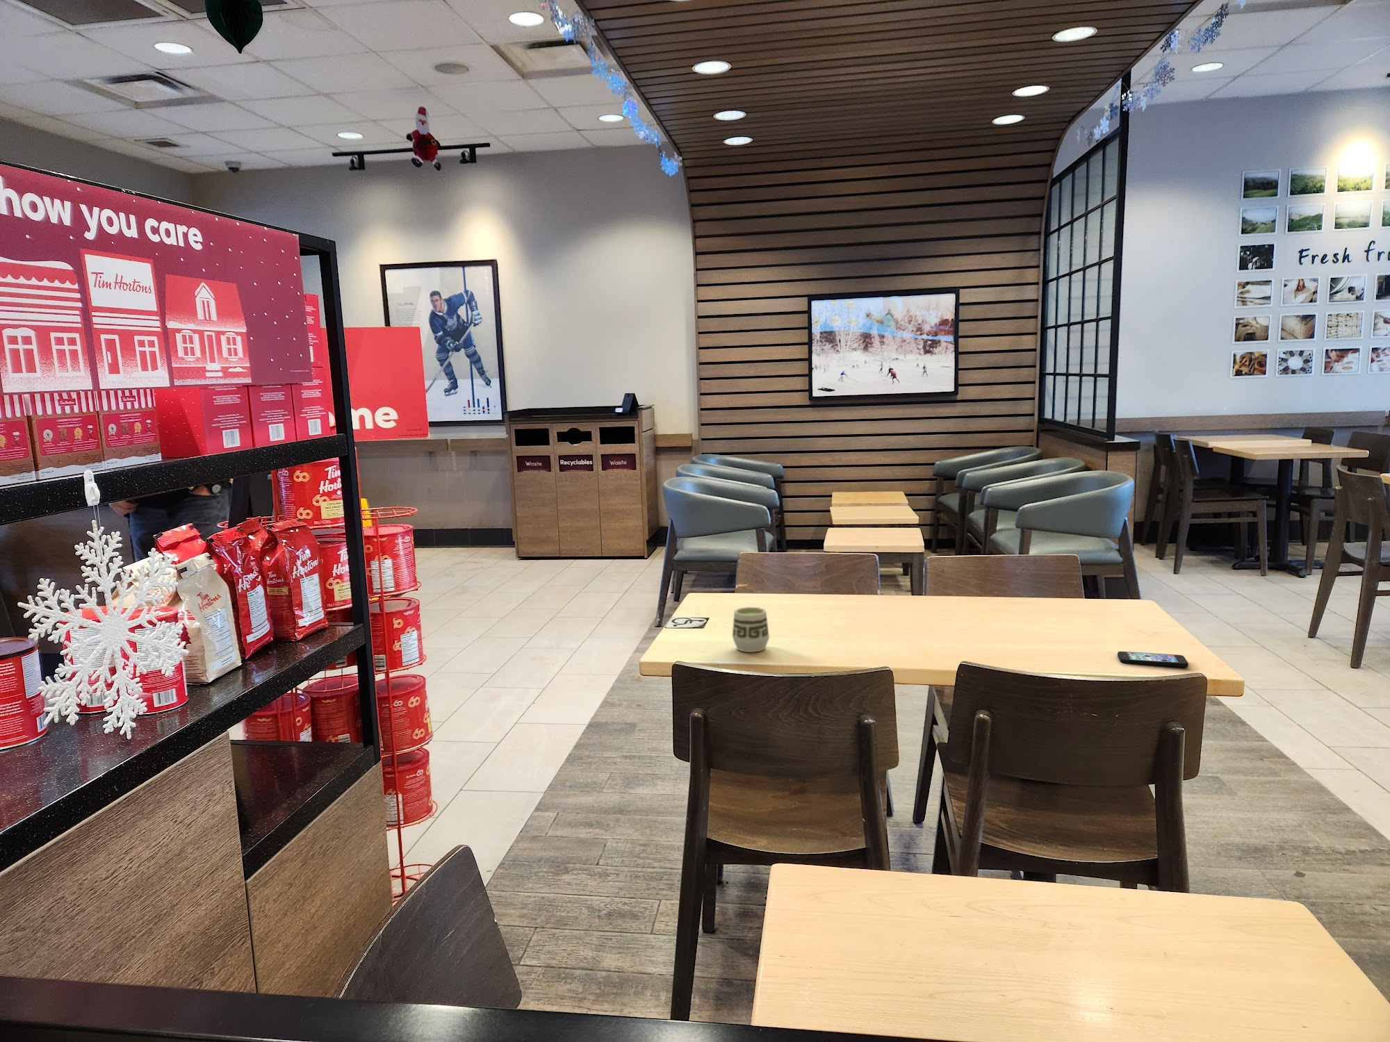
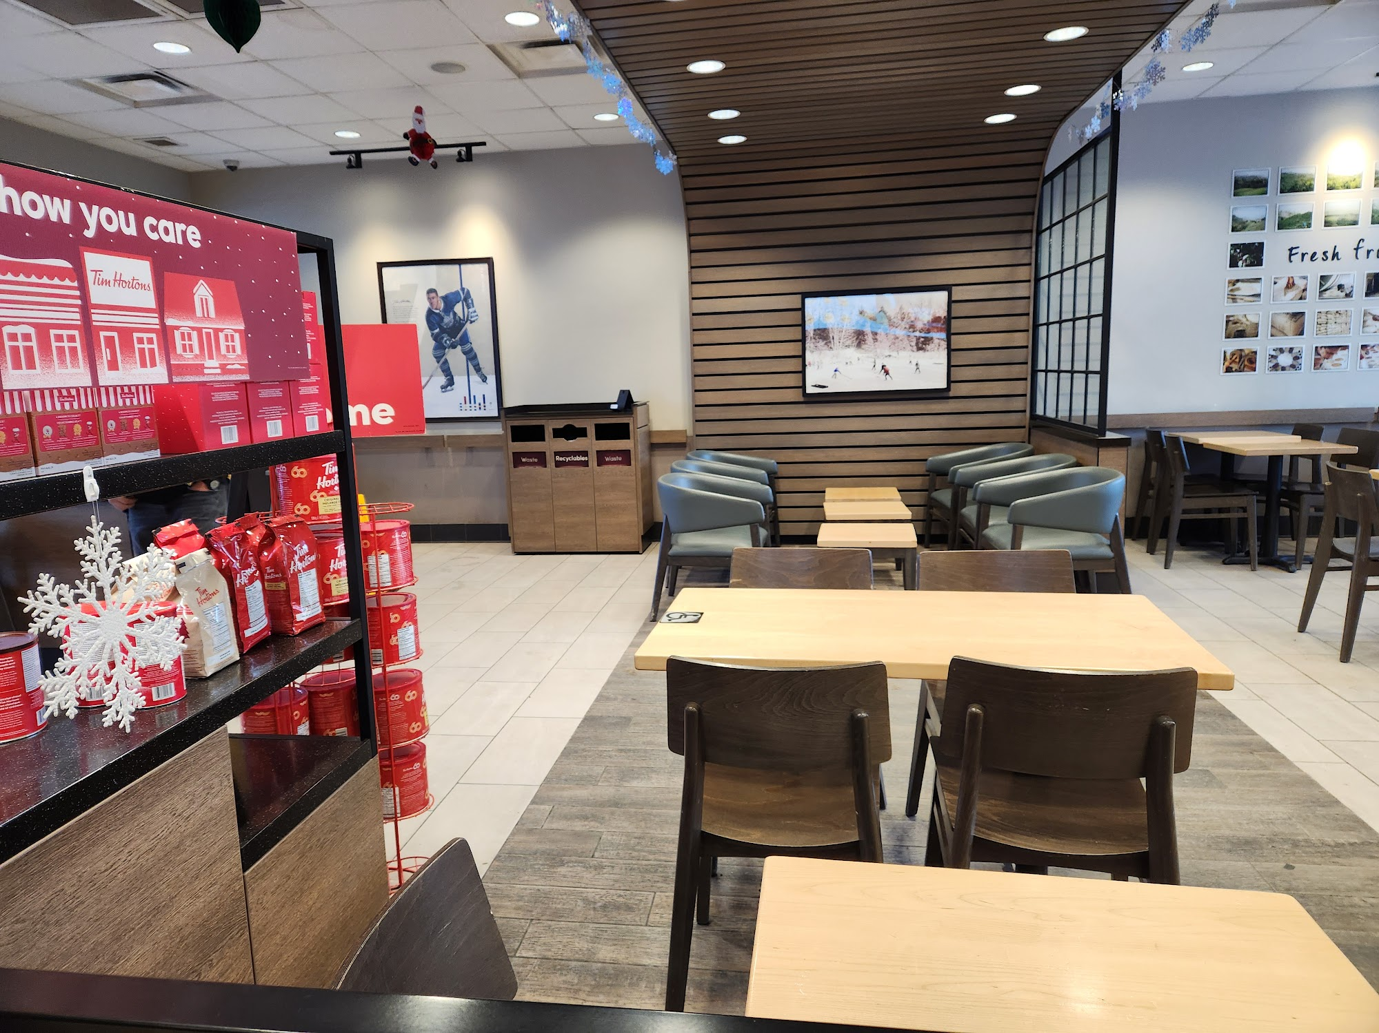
- cup (750, 629)
- smartphone (1151, 659)
